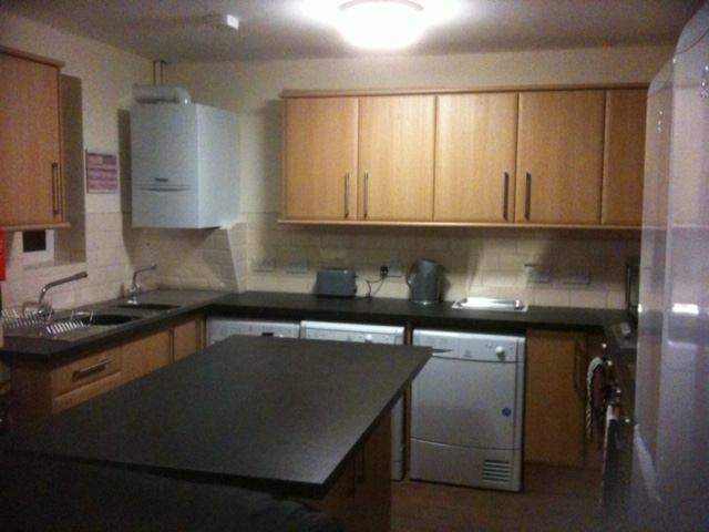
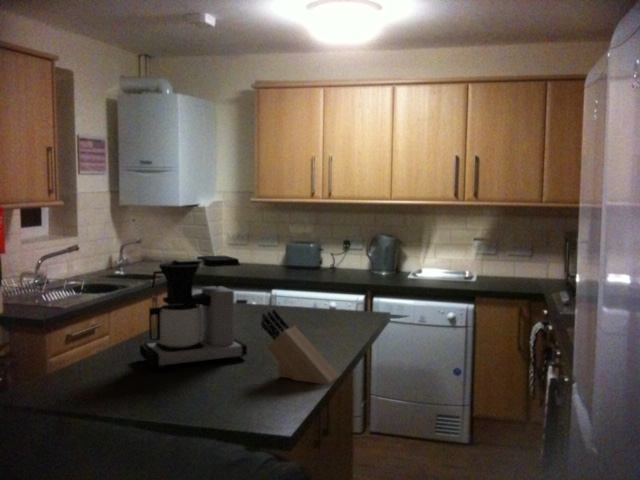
+ knife block (297, 344)
+ coffee maker (193, 309)
